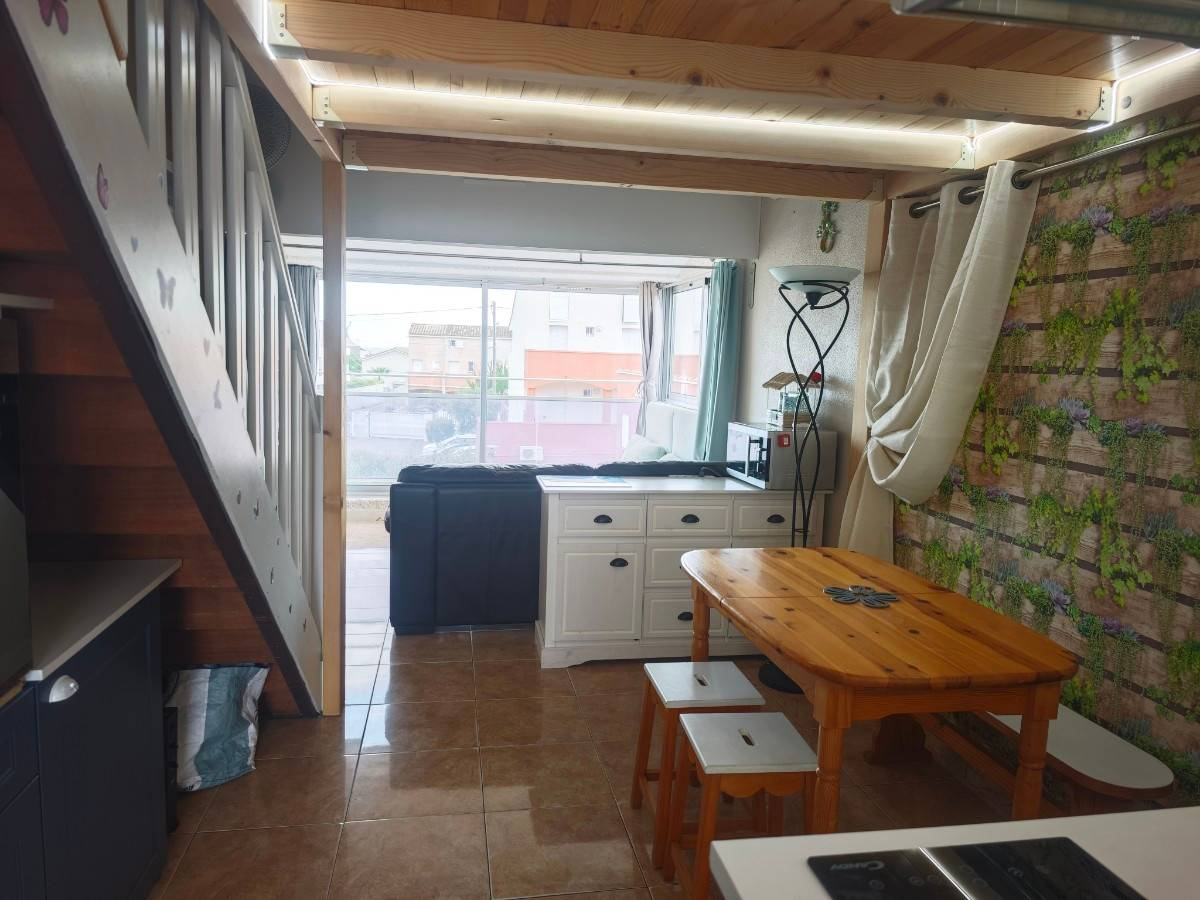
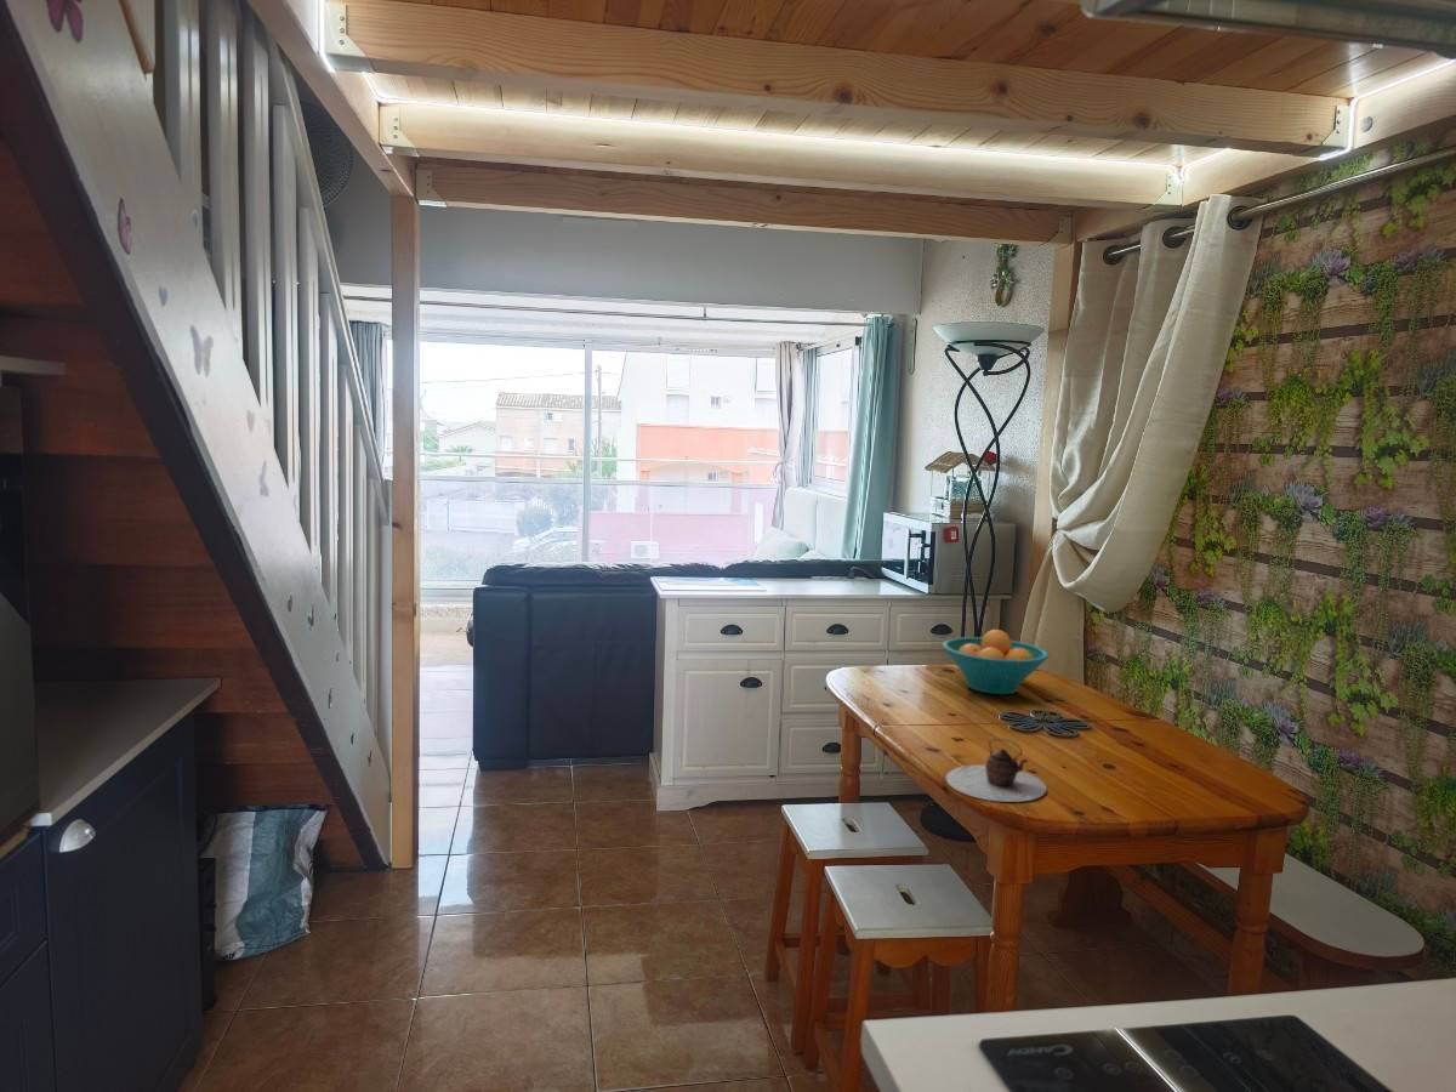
+ fruit bowl (994, 659)
+ teapot (996, 761)
